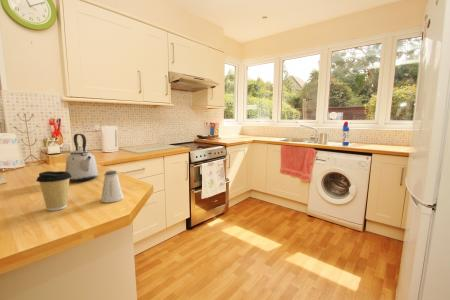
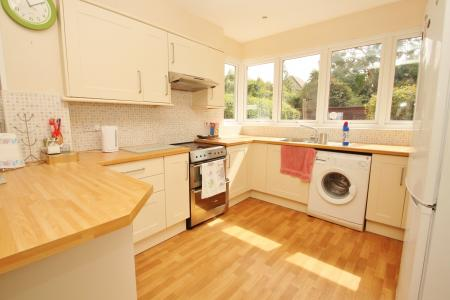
- saltshaker (111, 185)
- coffee cup (55, 190)
- kettle (82, 157)
